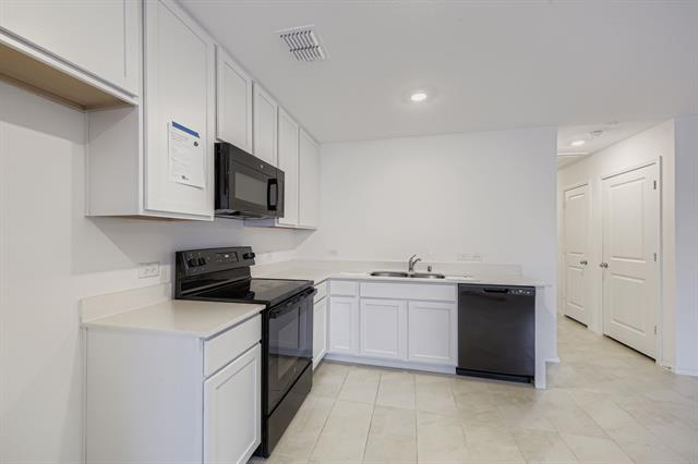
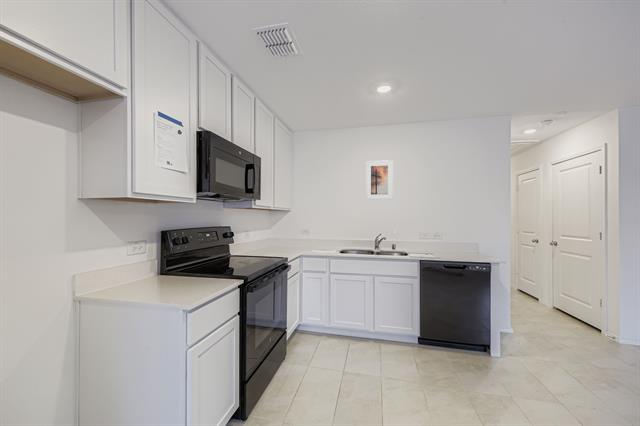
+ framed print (379, 180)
